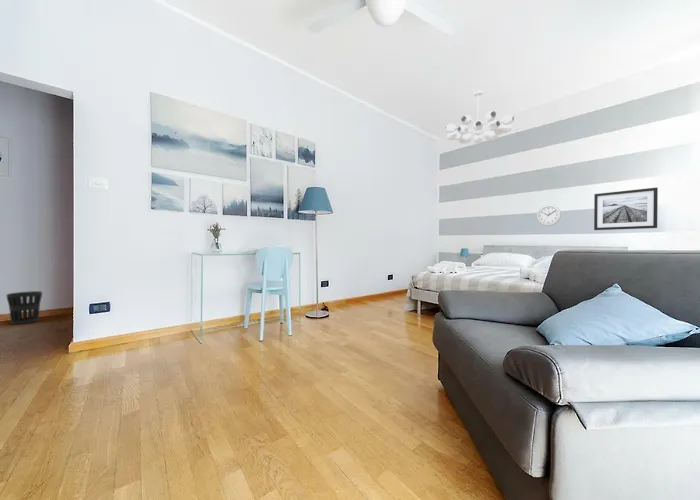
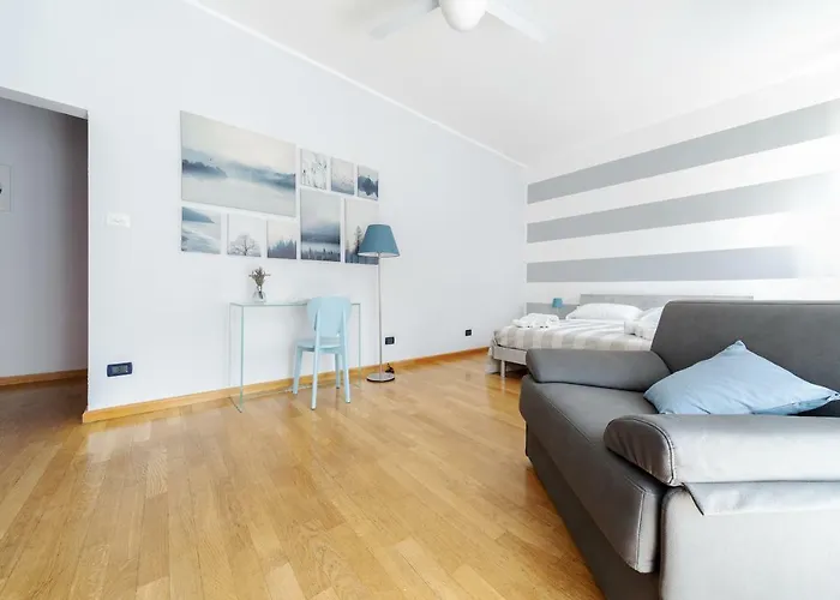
- wall clock (548, 215)
- wastebasket (24, 307)
- wall art (624, 210)
- chandelier (478, 115)
